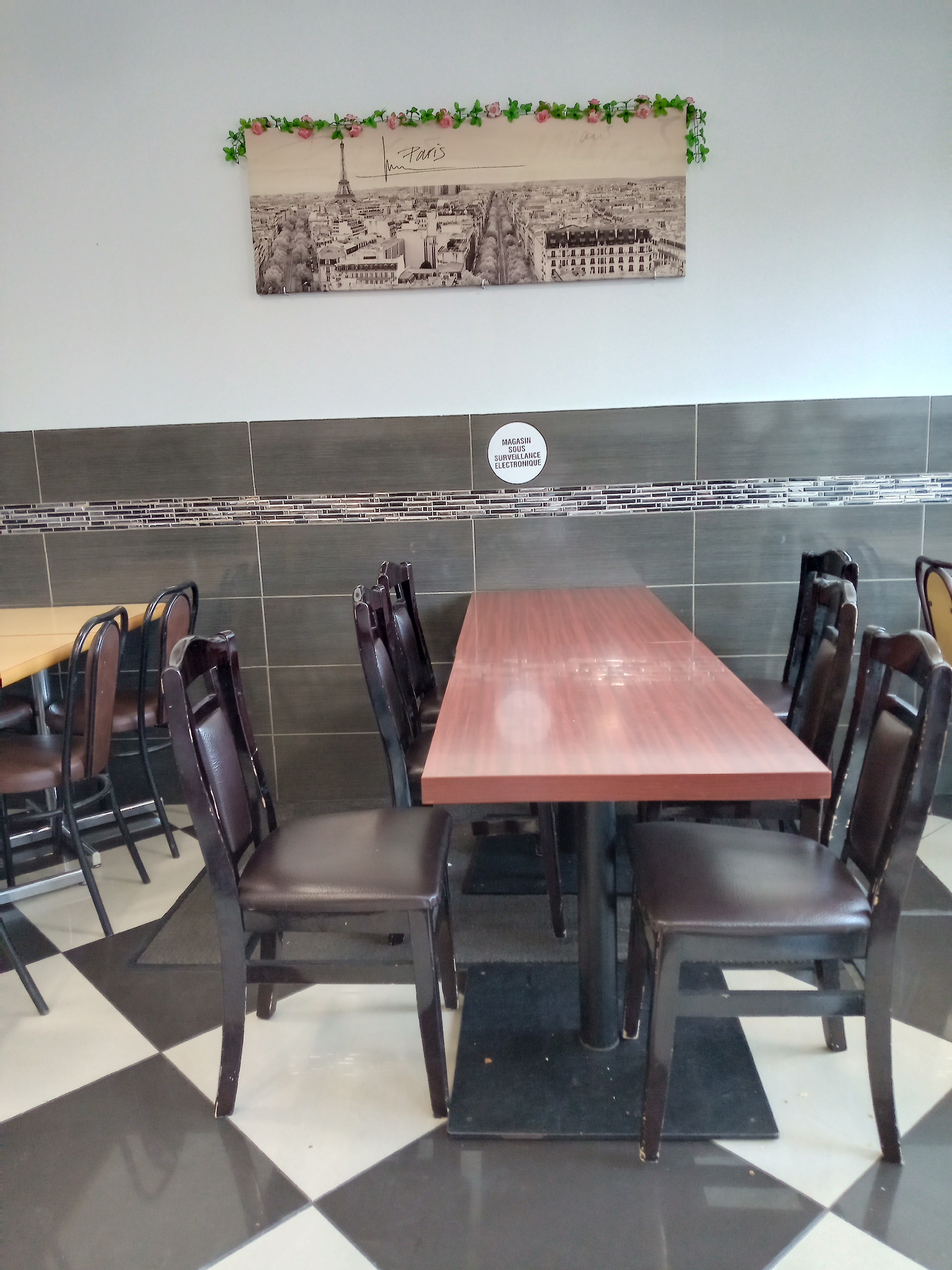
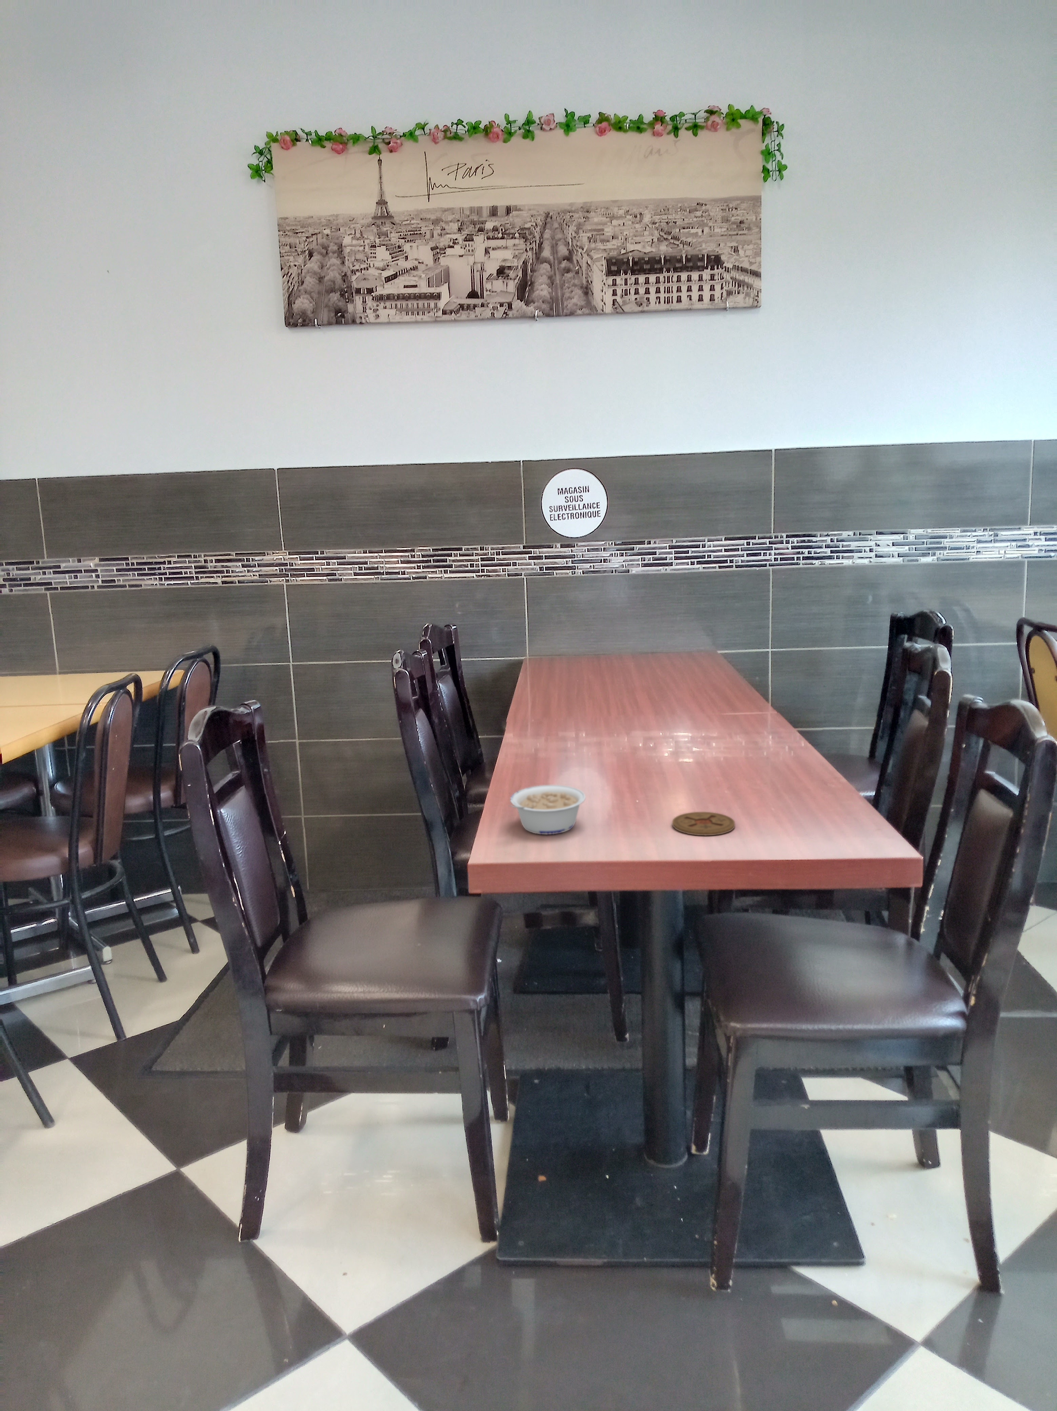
+ coaster (703, 823)
+ legume (547, 809)
